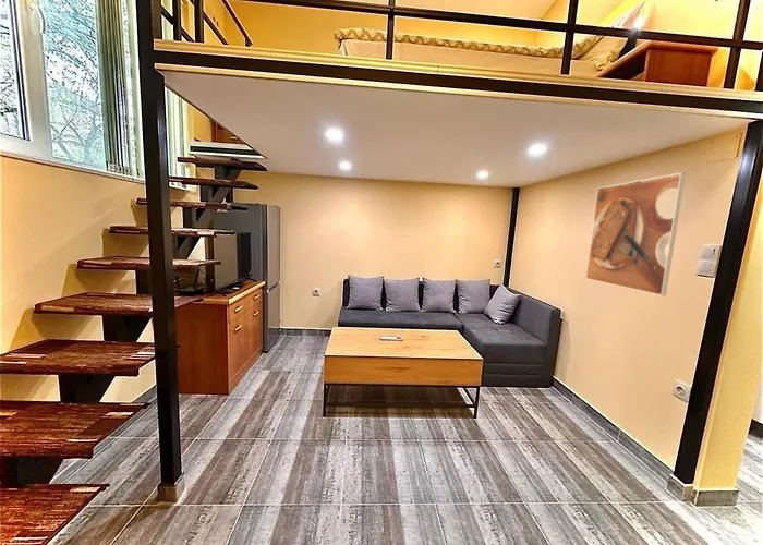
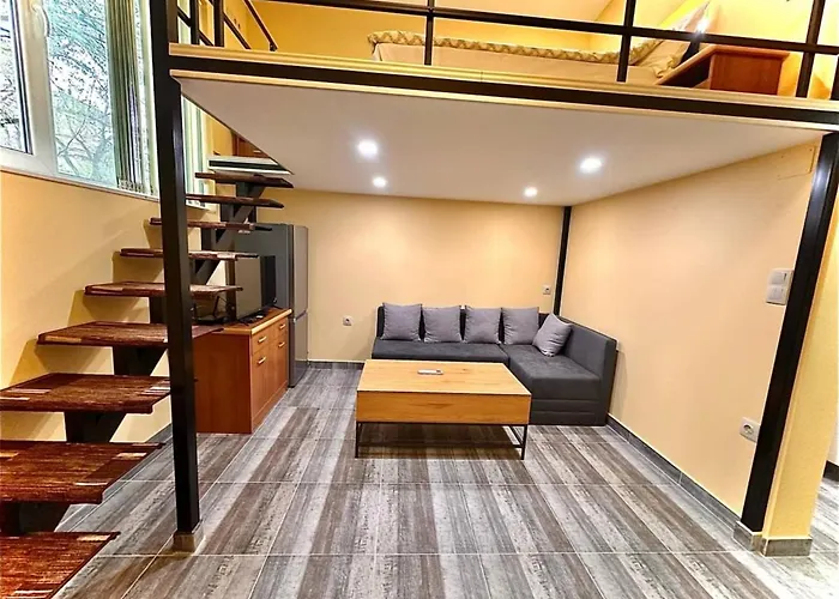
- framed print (627, 234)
